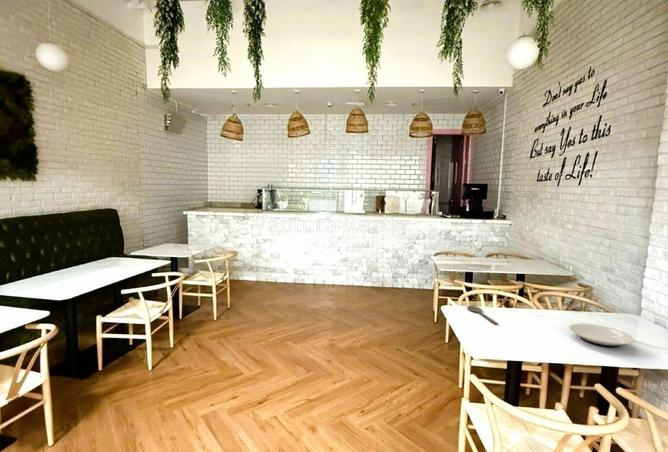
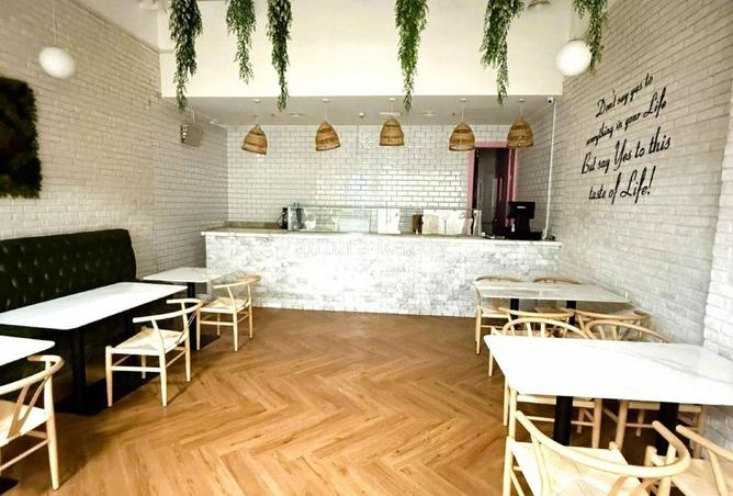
- wooden spoon (482, 314)
- plate (599, 336)
